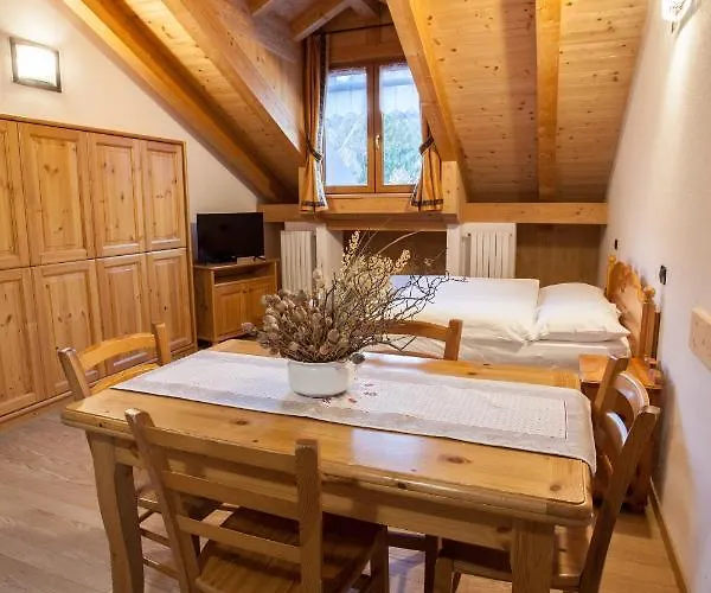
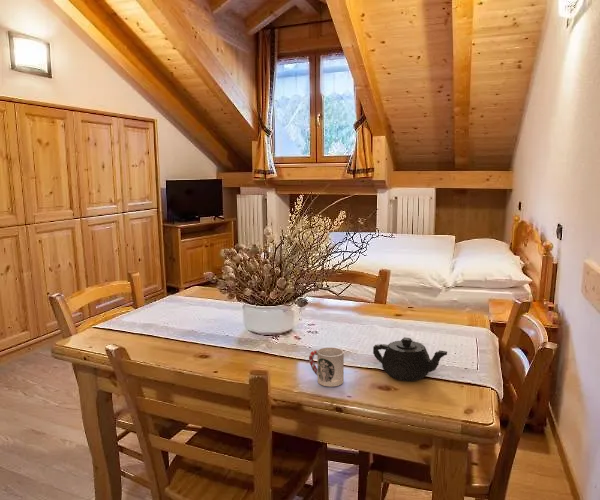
+ cup (325, 365)
+ teapot (408, 356)
